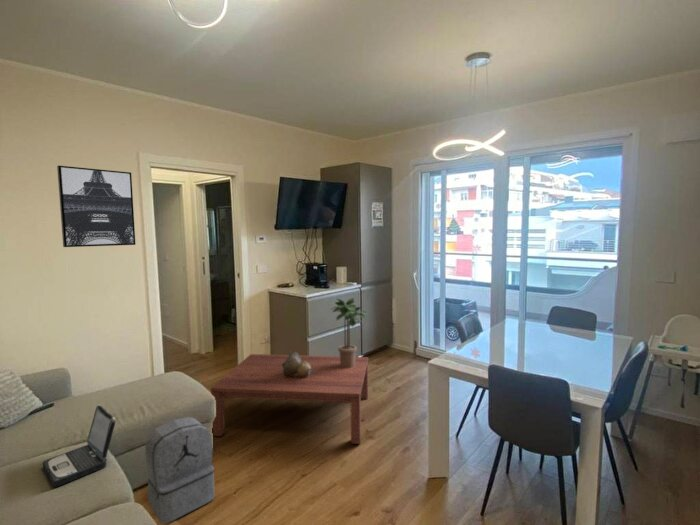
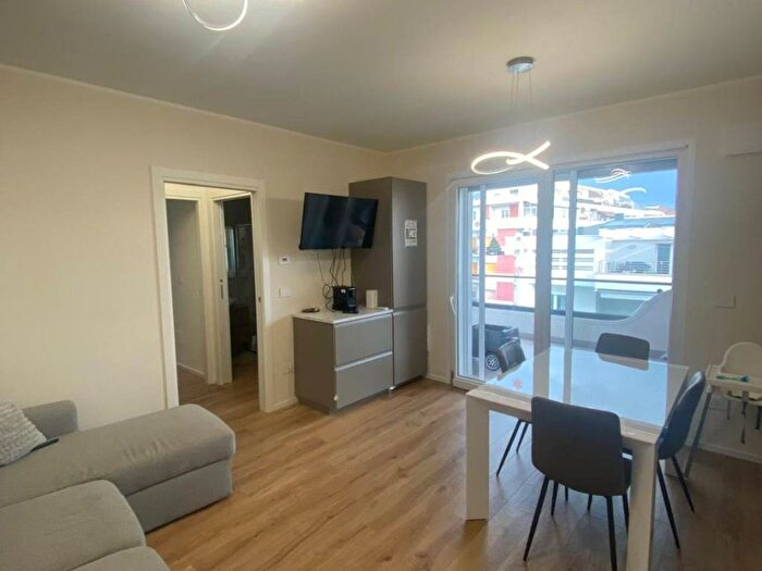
- coffee table (297, 392)
- potted plant (349, 331)
- wall art (98, 208)
- decorative bowl (296, 364)
- backpack (178, 461)
- laptop (83, 446)
